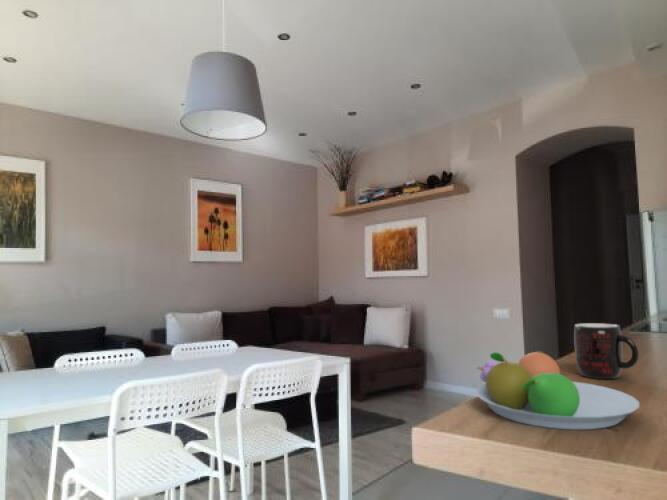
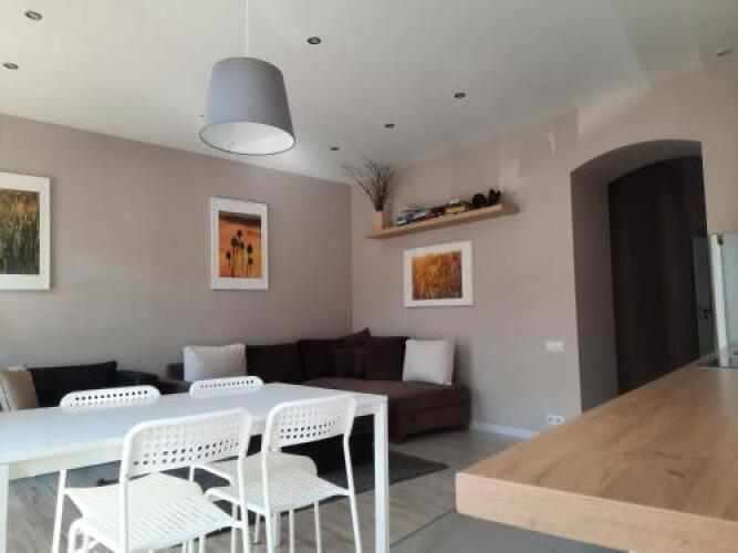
- fruit bowl (547, 381)
- mug (605, 350)
